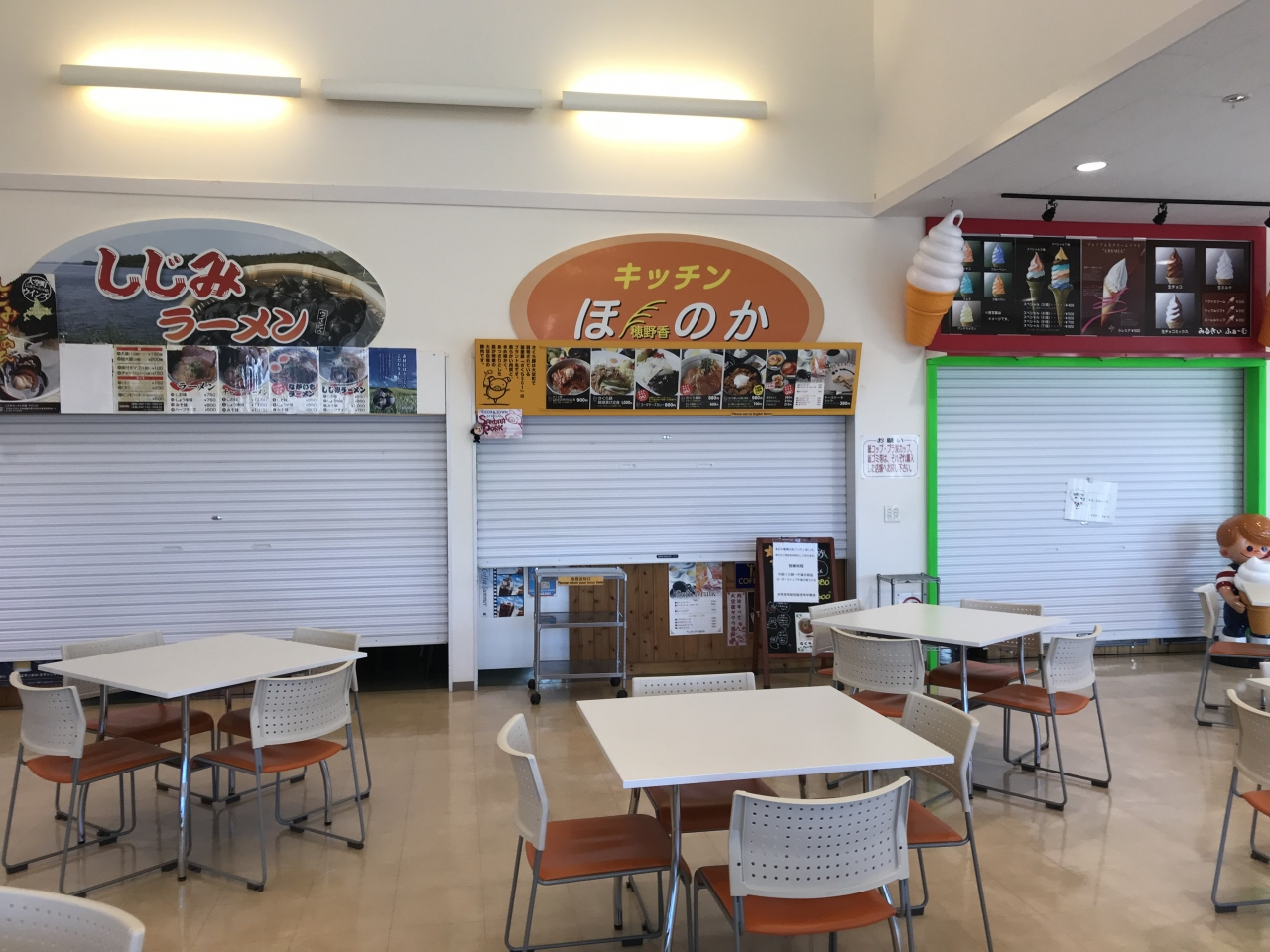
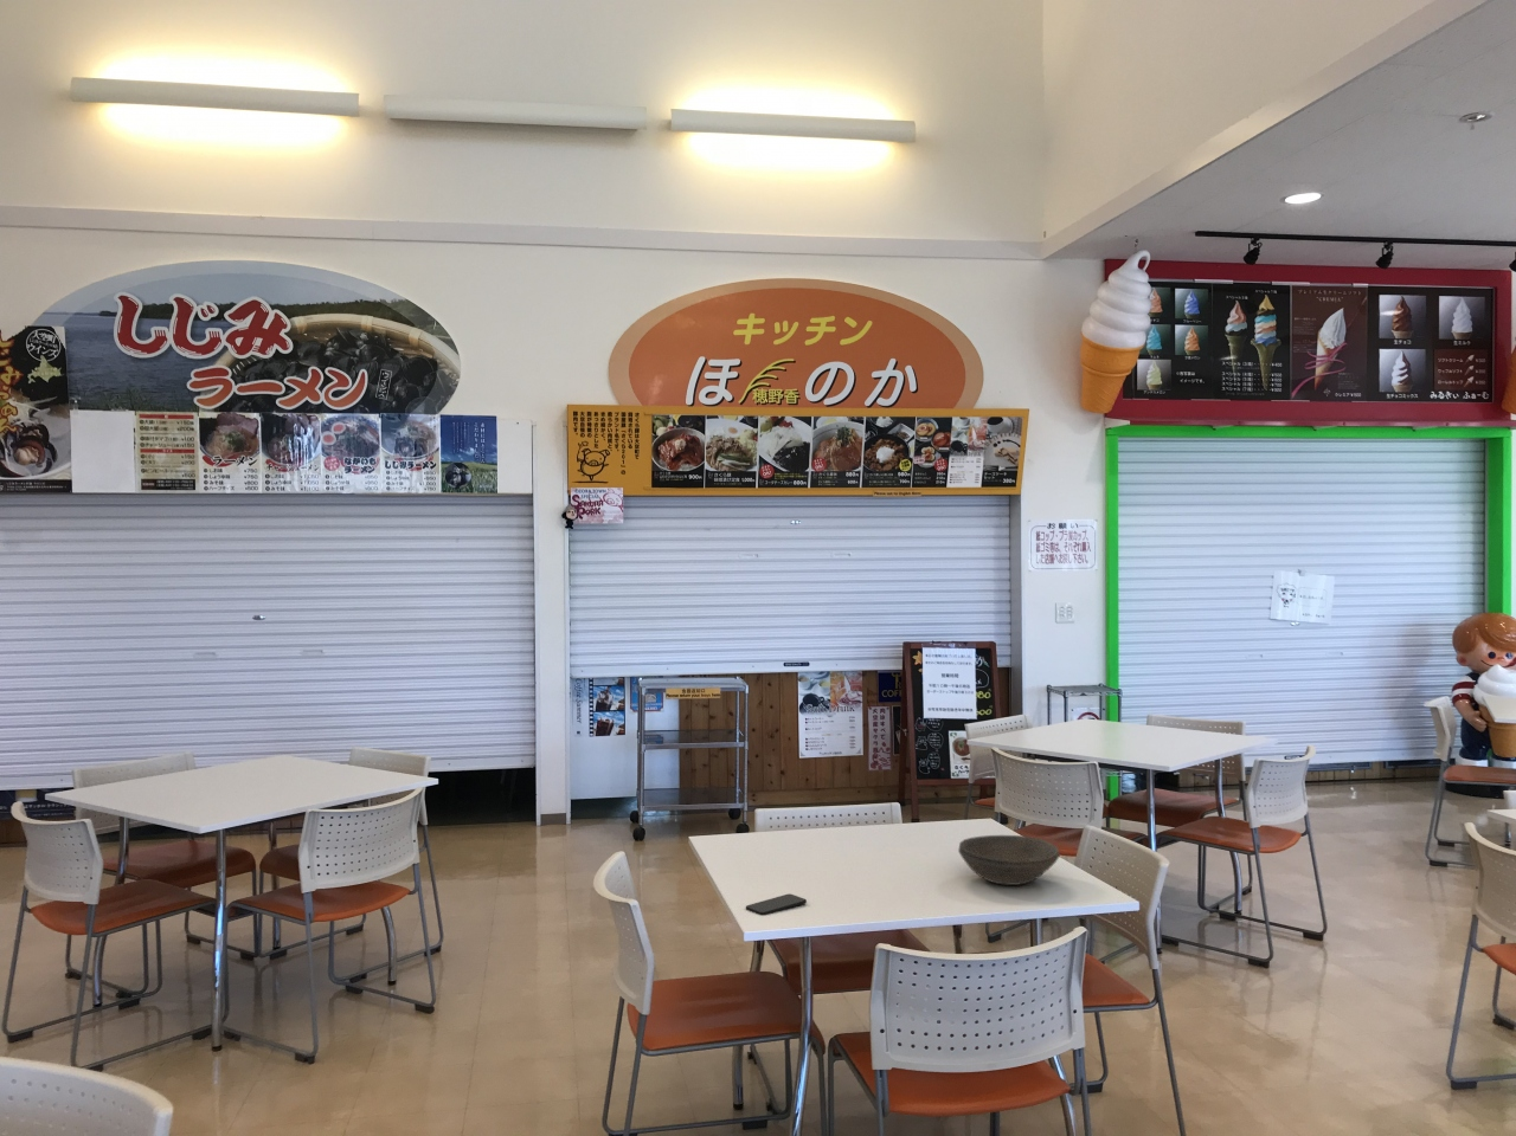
+ bowl (1007, 863)
+ smartphone (776, 905)
